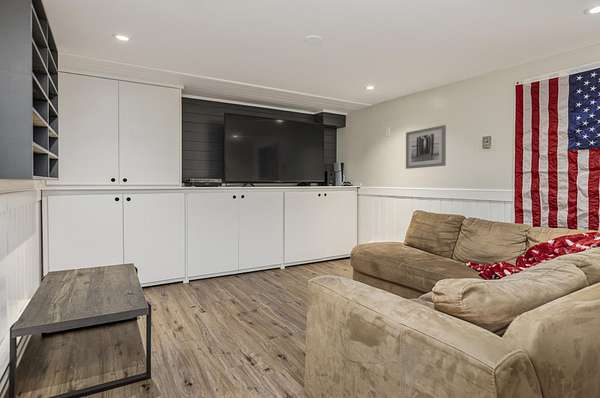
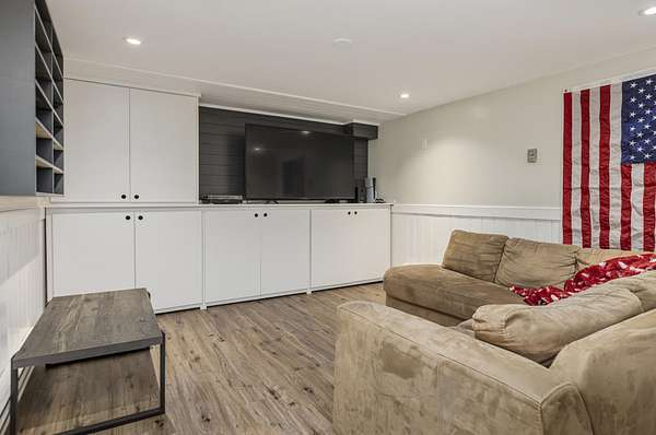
- wall art (424, 148)
